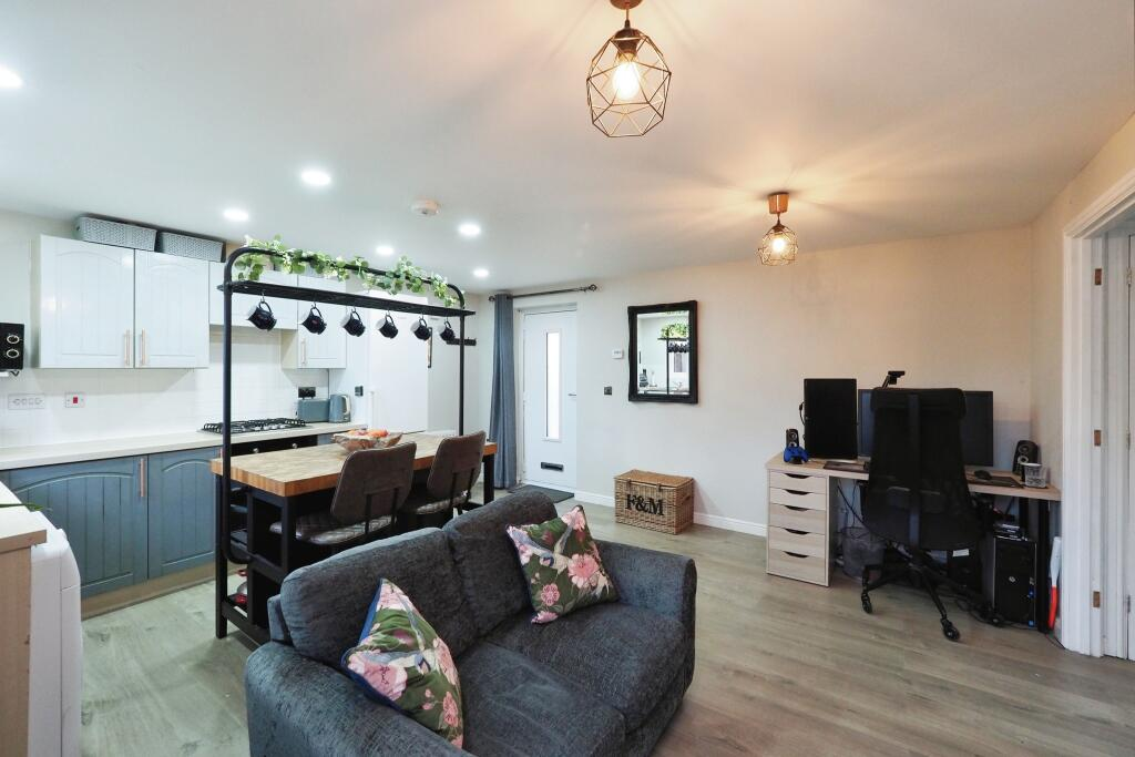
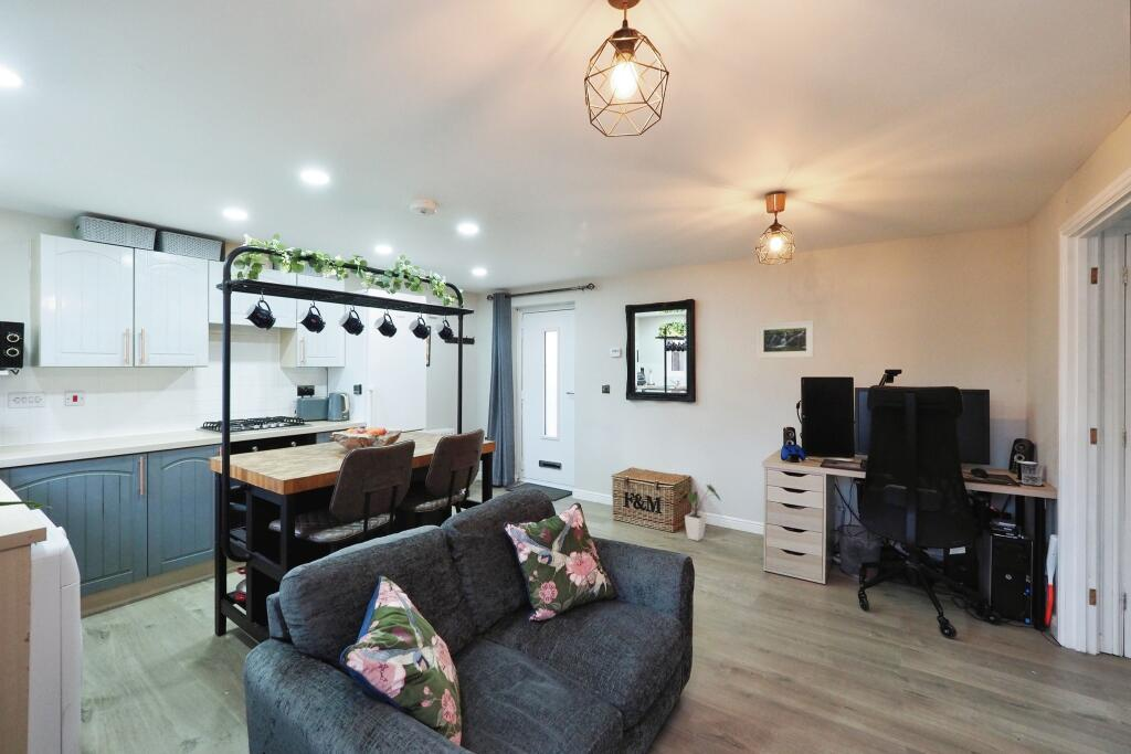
+ house plant (696, 508)
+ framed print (784, 340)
